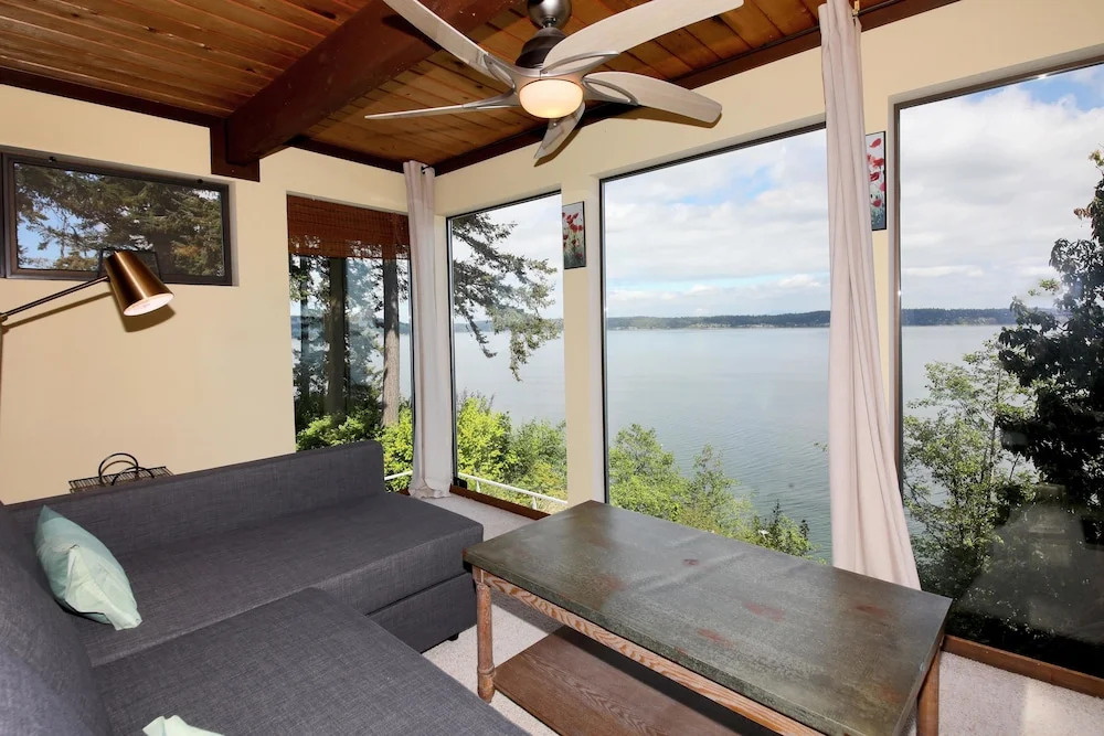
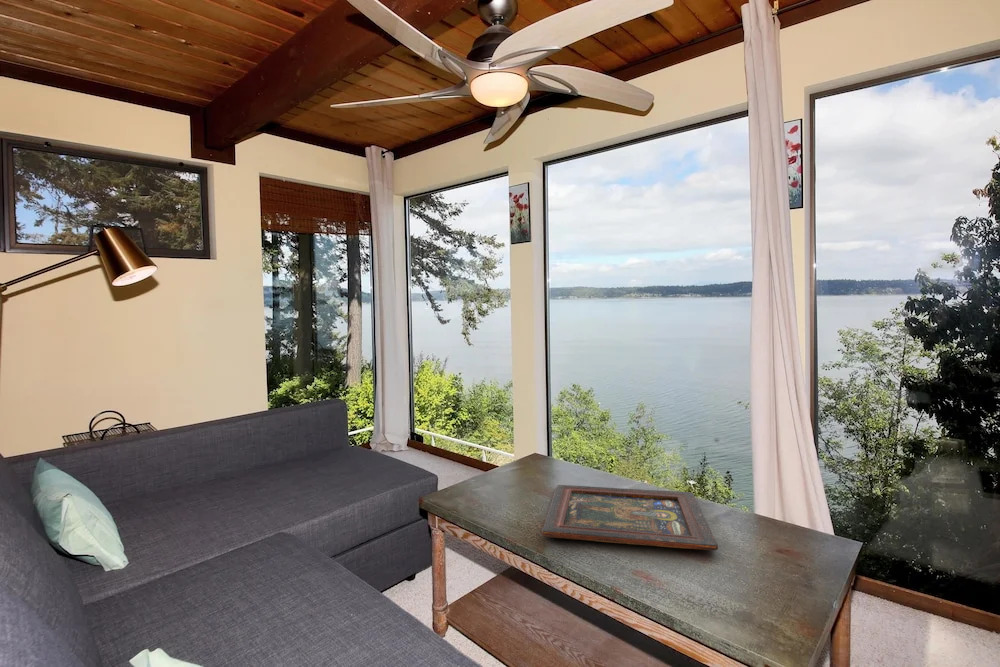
+ religious icon (624, 512)
